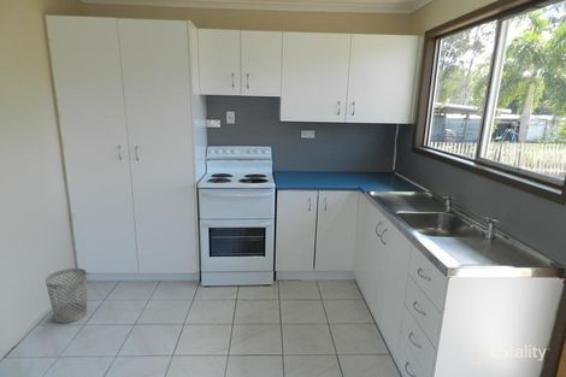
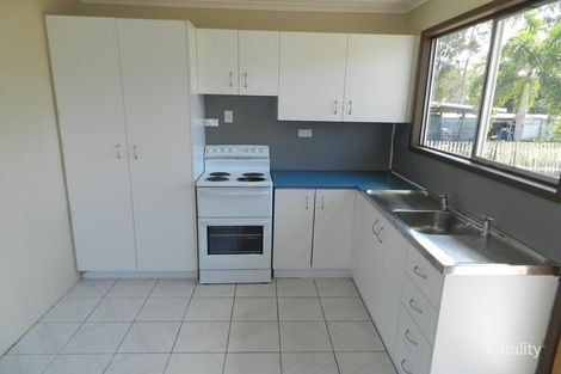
- wastebasket (69, 295)
